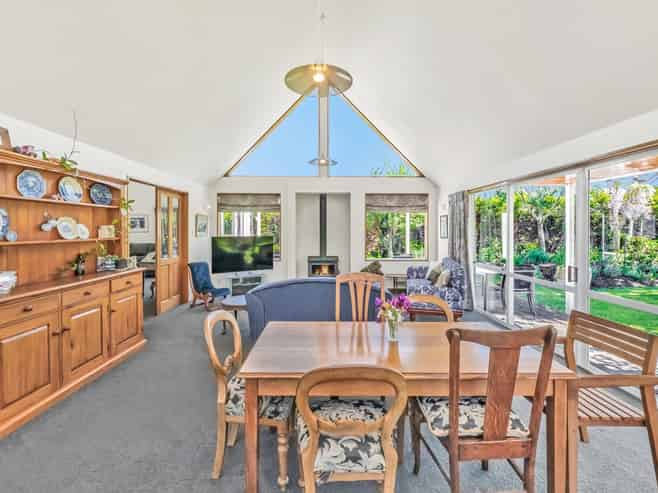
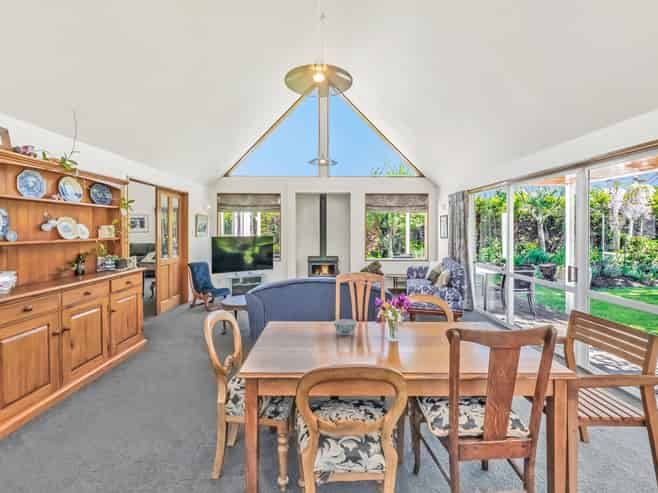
+ chinaware (345, 327)
